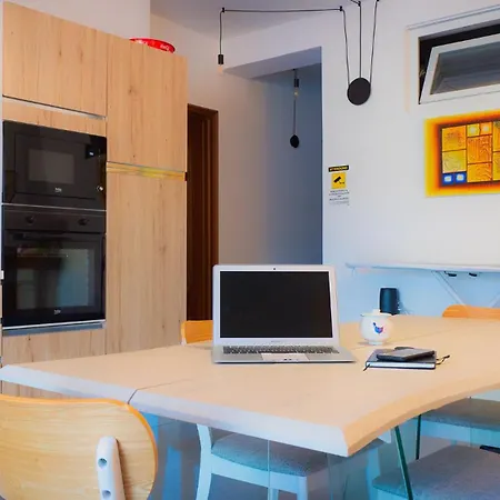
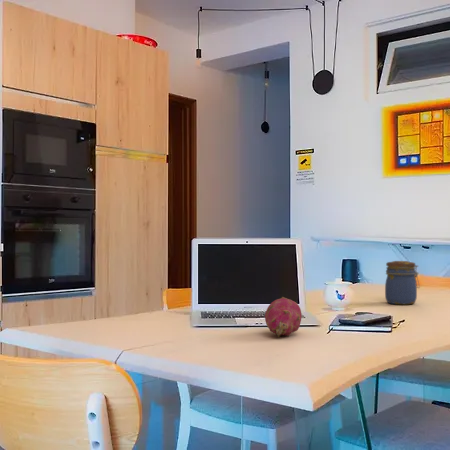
+ jar (402, 282)
+ fruit (282, 315)
